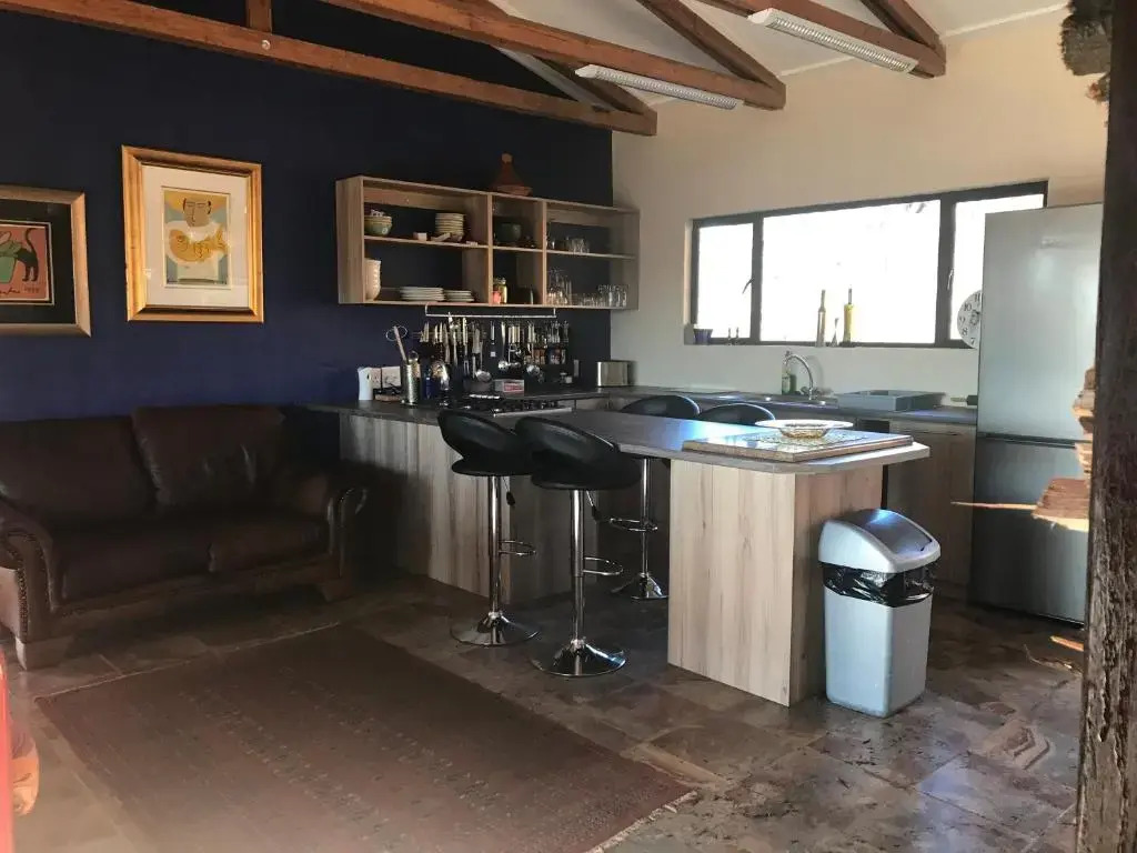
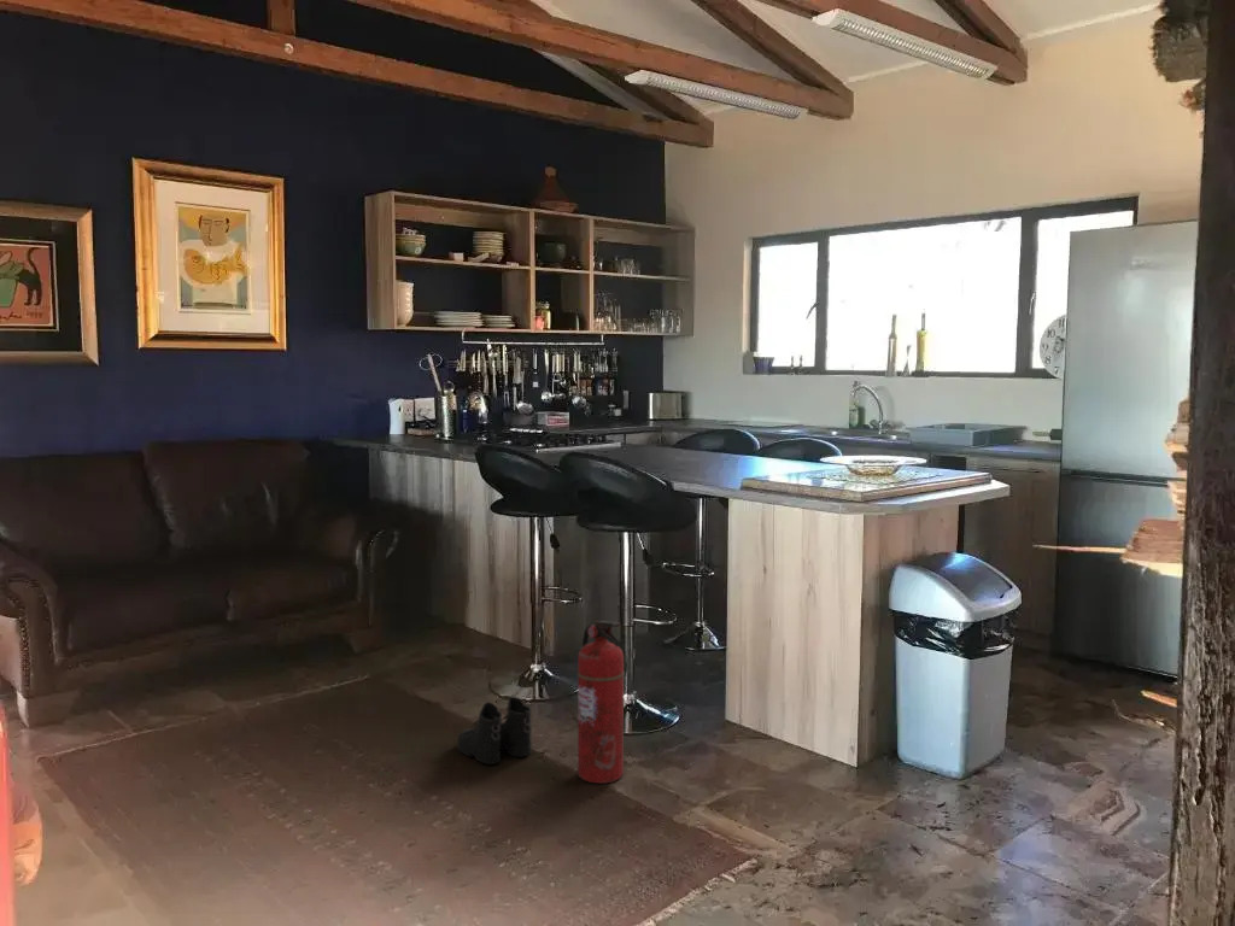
+ boots (494, 723)
+ fire extinguisher (599, 696)
